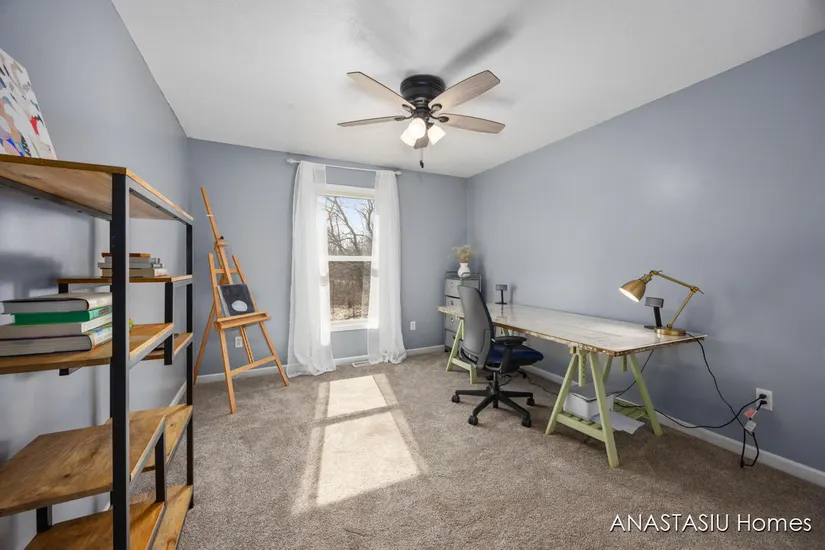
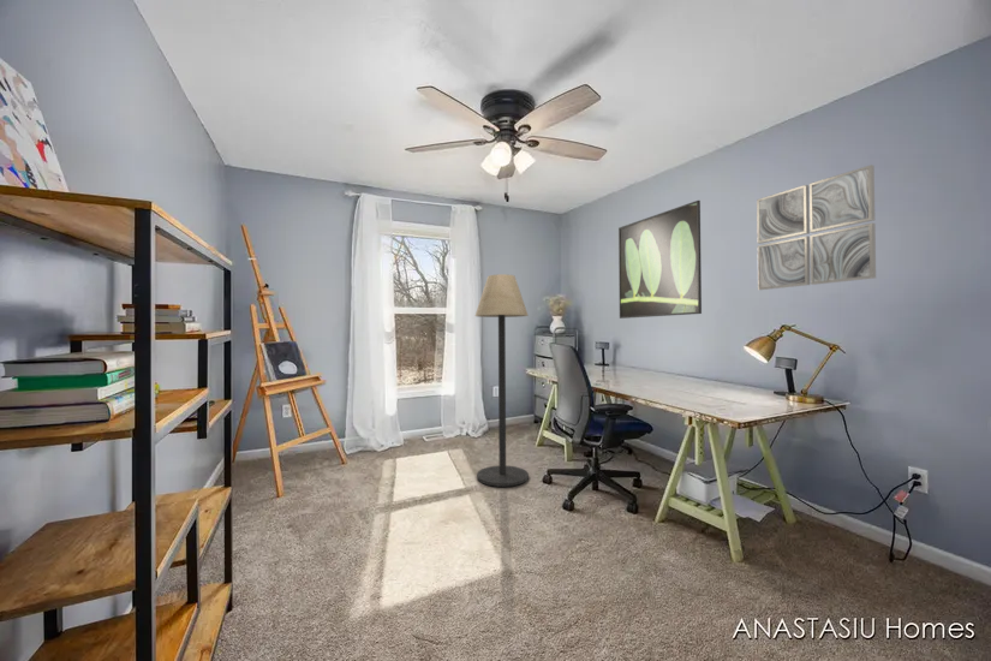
+ floor lamp (501, 376)
+ wall art (810, 236)
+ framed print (655, 266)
